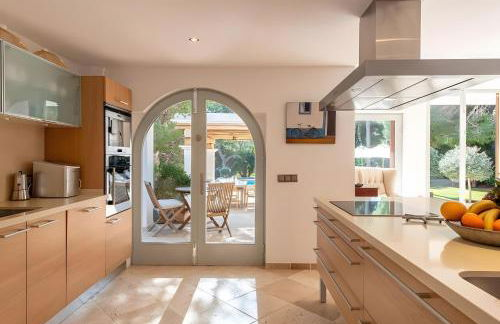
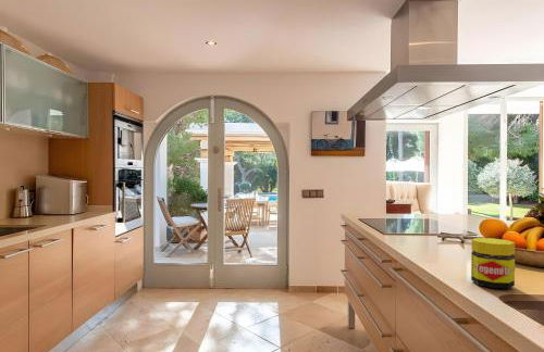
+ jar (492, 262)
